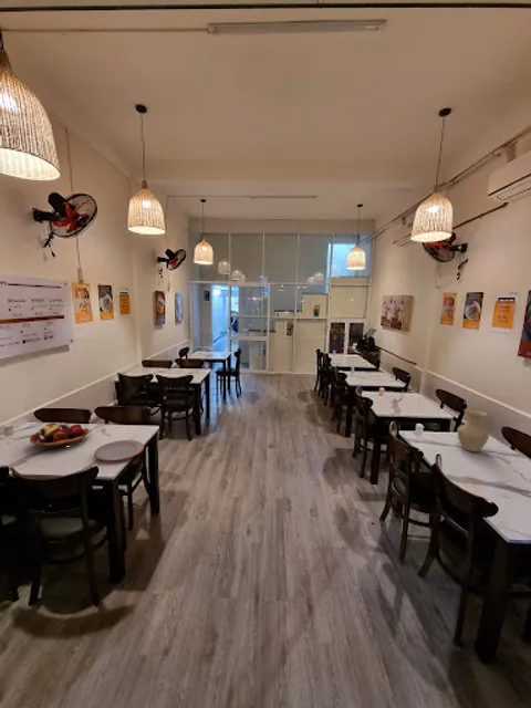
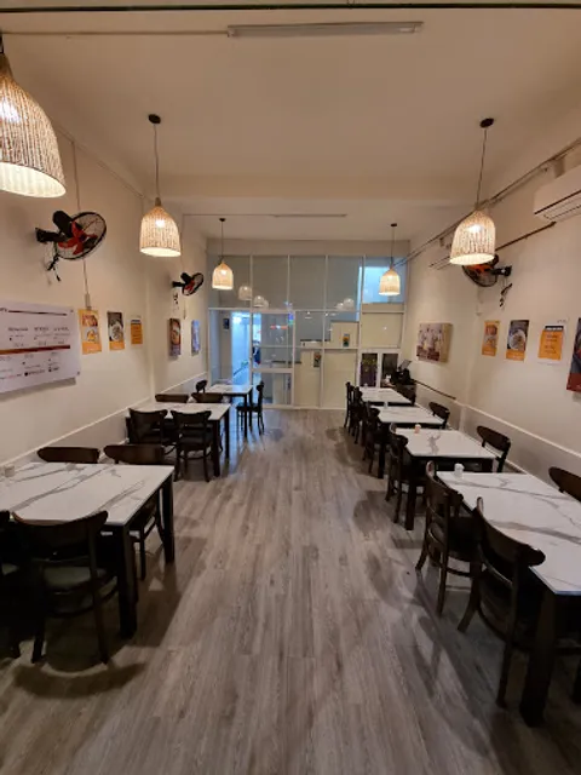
- plate (119, 450)
- vase (472, 430)
- fruit basket (59, 434)
